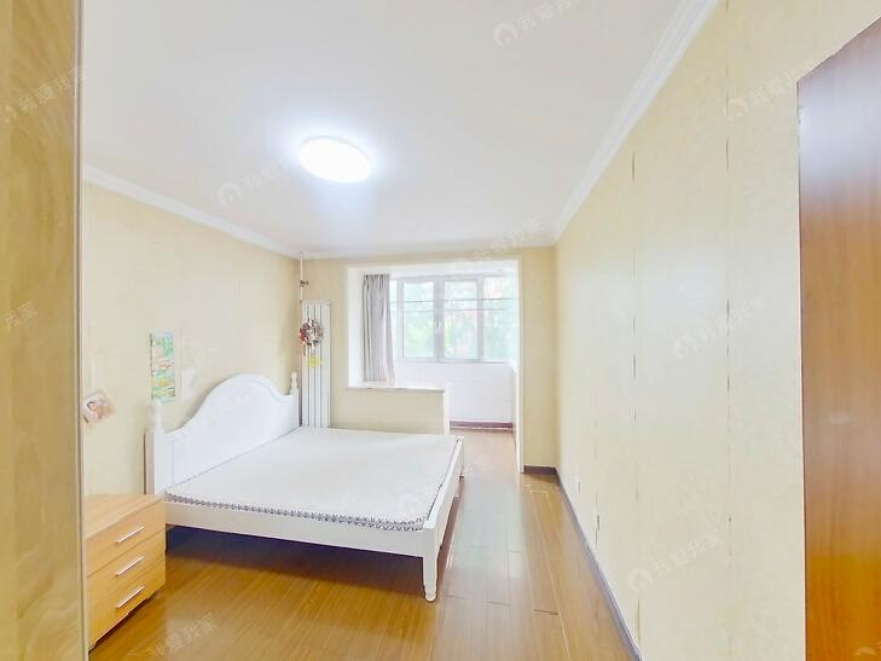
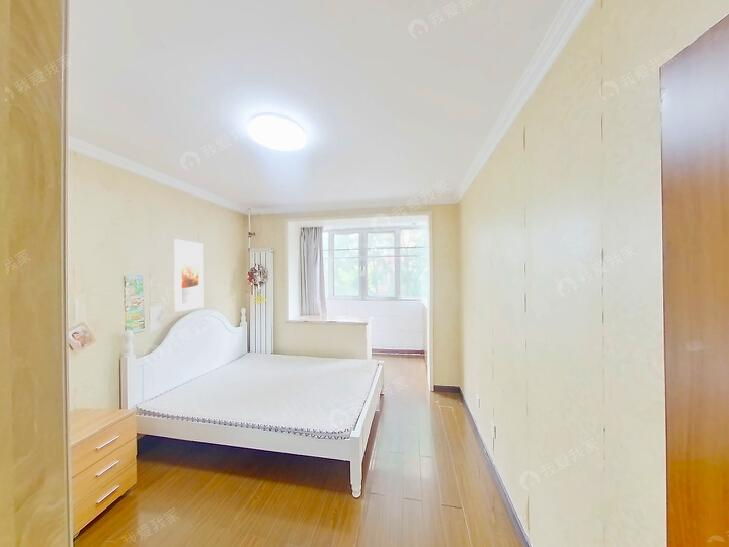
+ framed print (189, 275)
